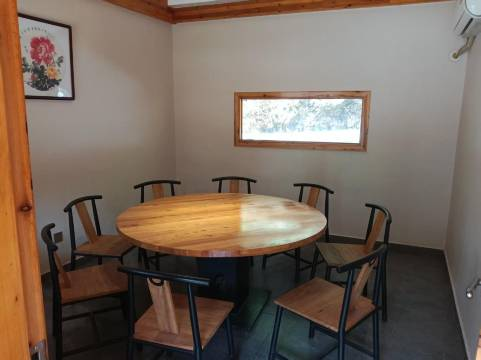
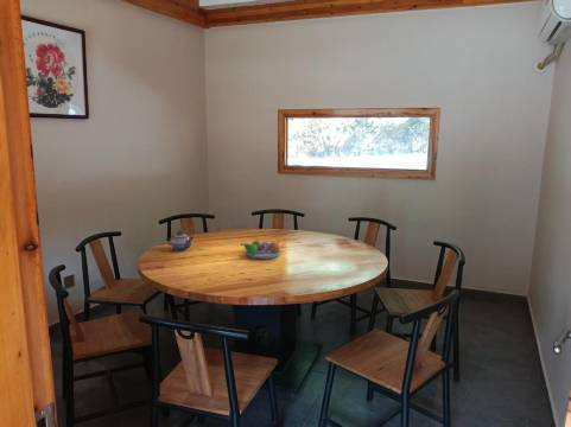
+ teapot (180, 240)
+ fruit bowl (261, 247)
